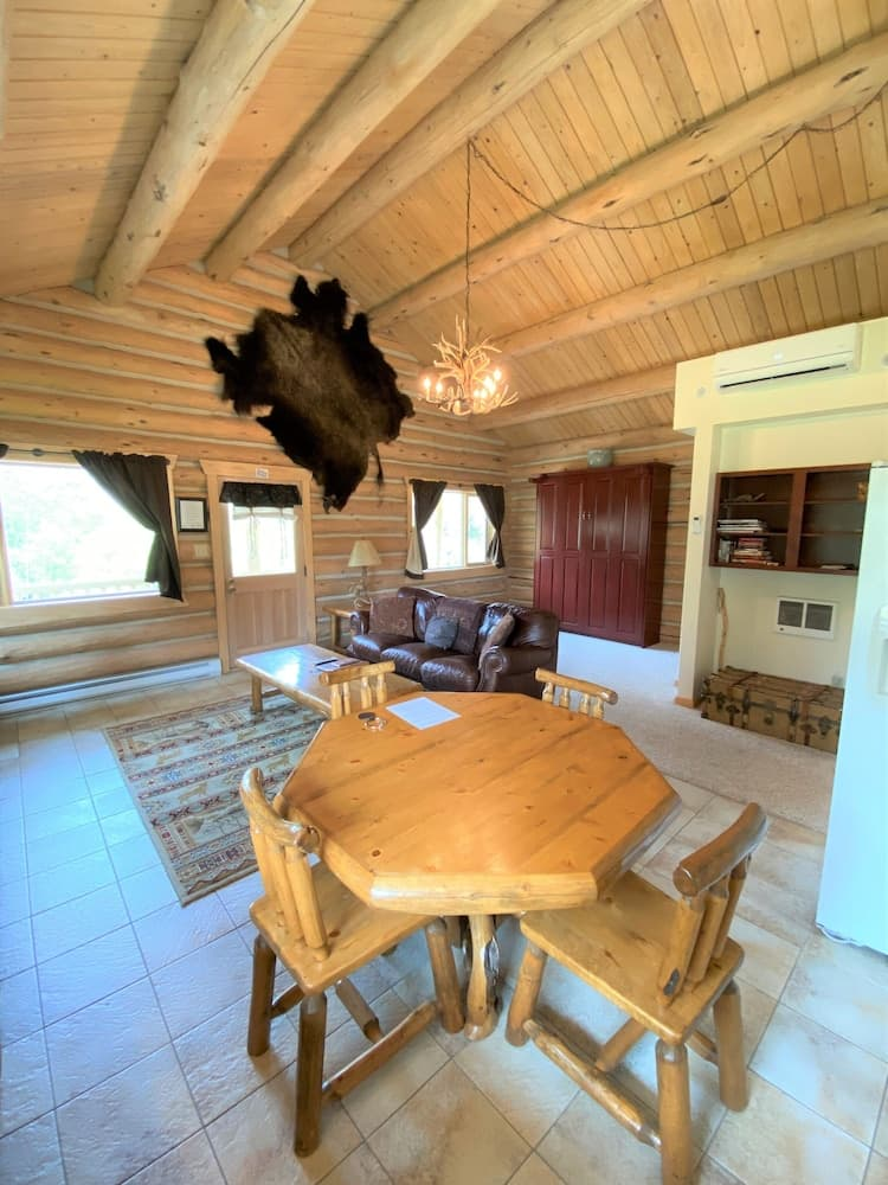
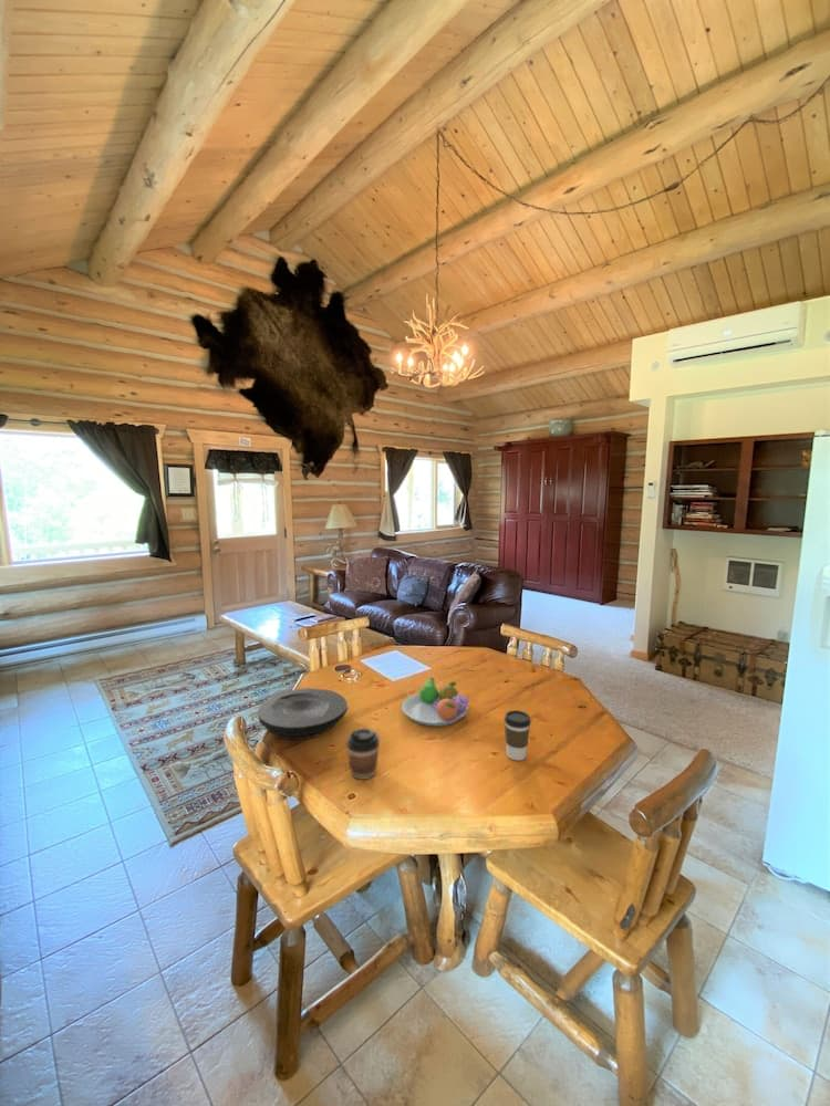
+ coffee cup (363, 751)
+ plate (303, 714)
+ fruit bowl (435, 698)
+ coffee cup (517, 735)
